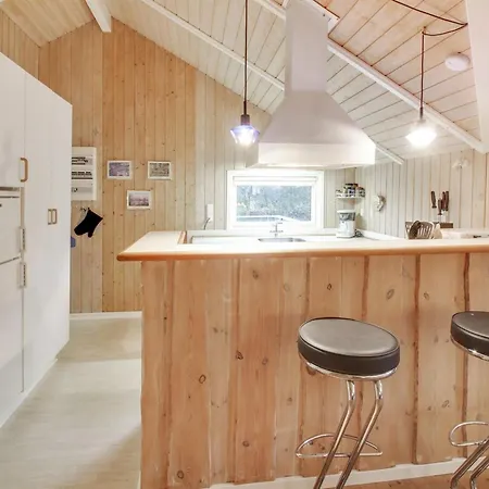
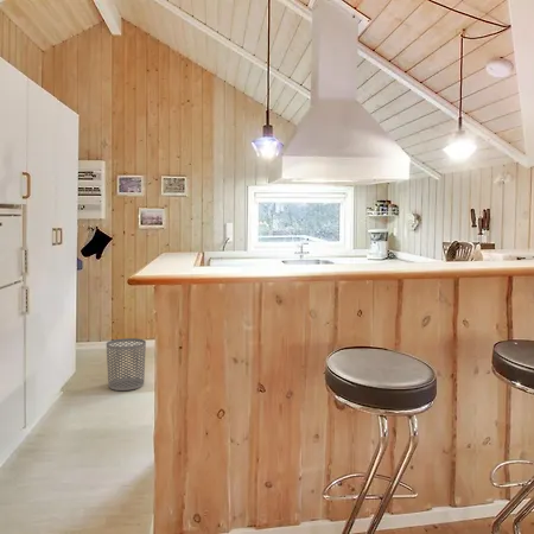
+ waste bin (126, 363)
